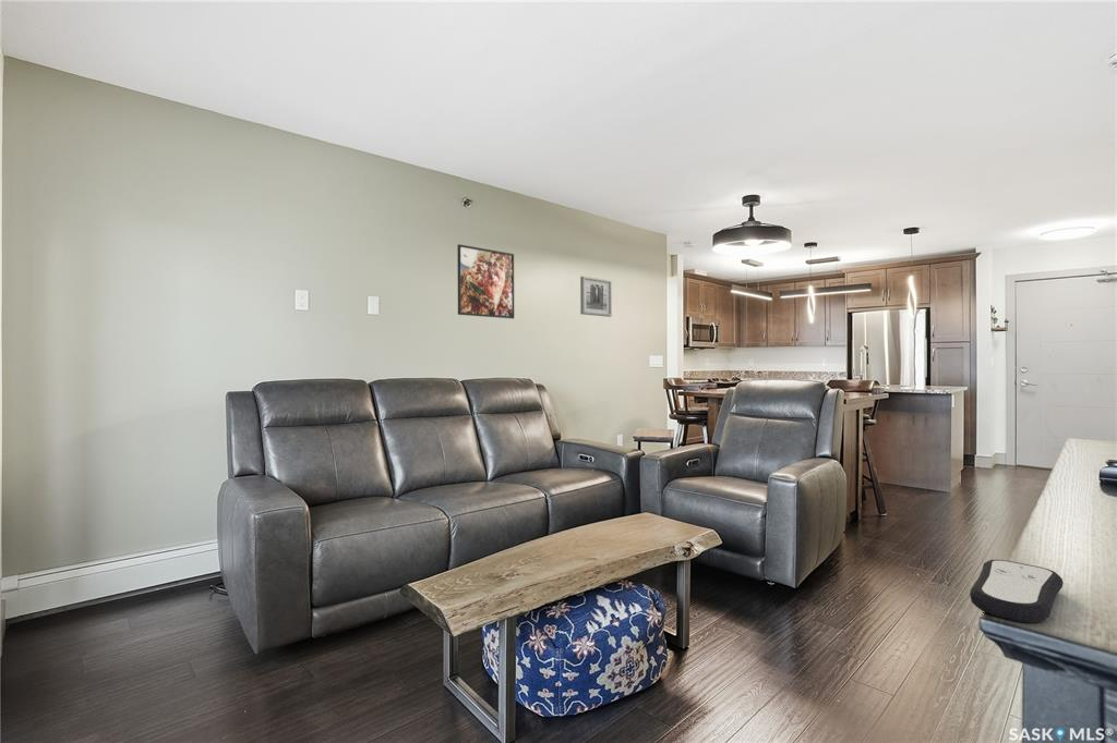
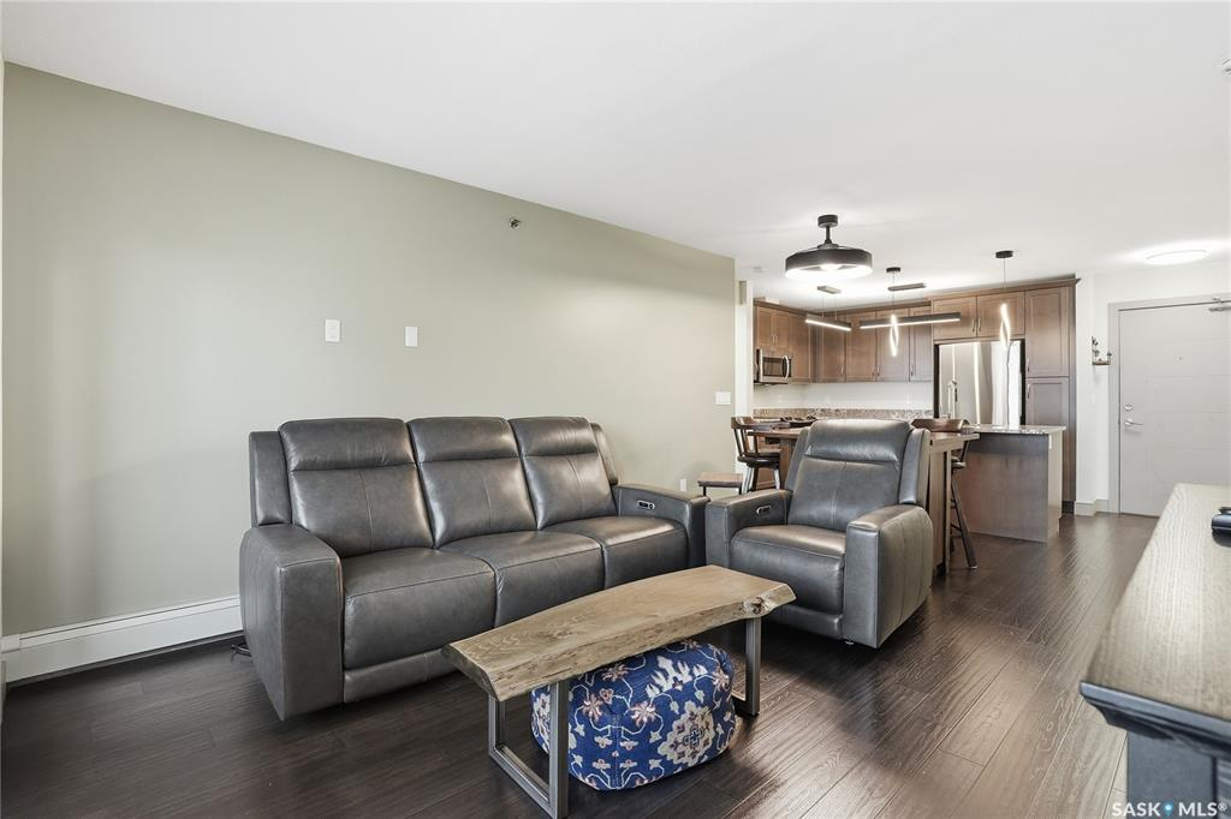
- remote control (1014, 587)
- wall art (596, 296)
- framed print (487, 282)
